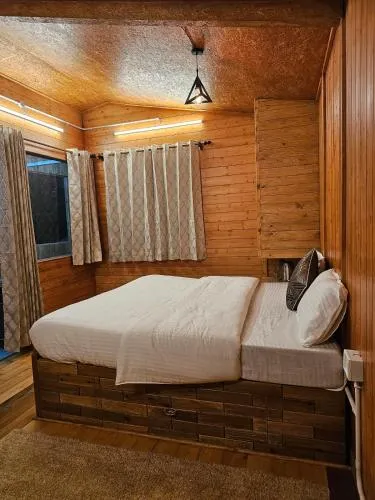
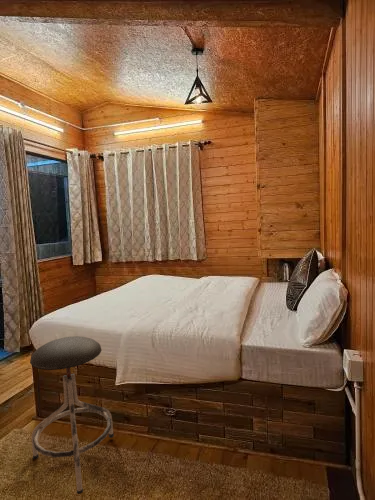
+ stool (66, 401)
